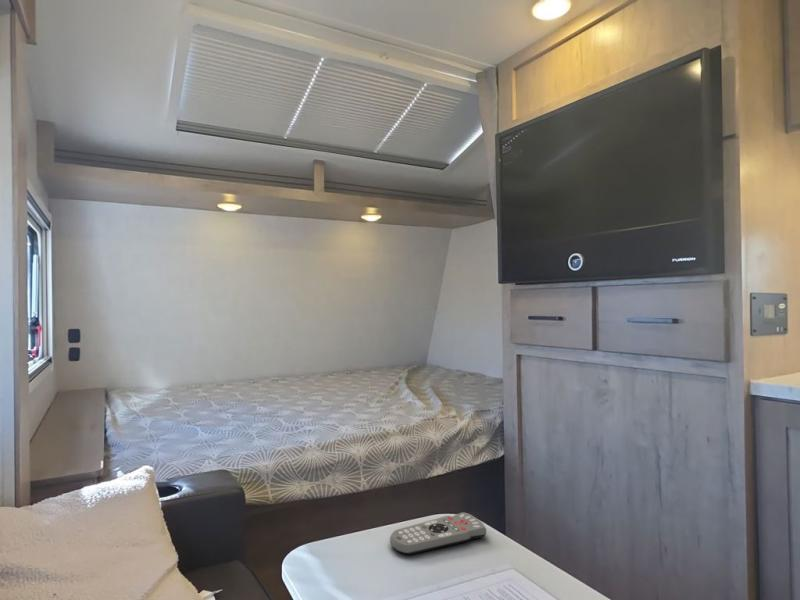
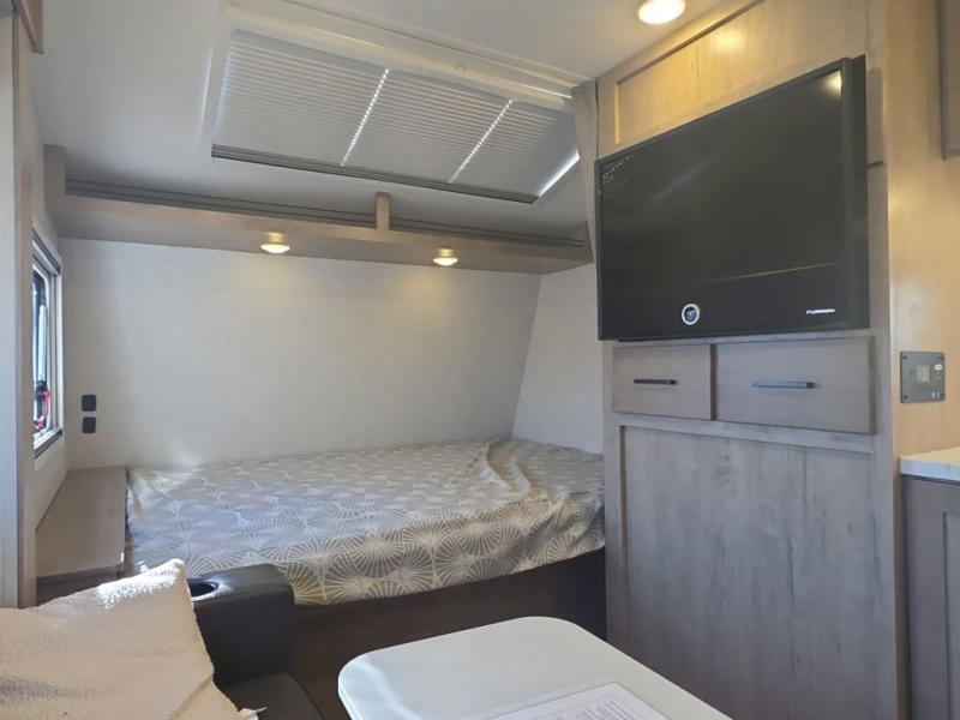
- remote control (437, 533)
